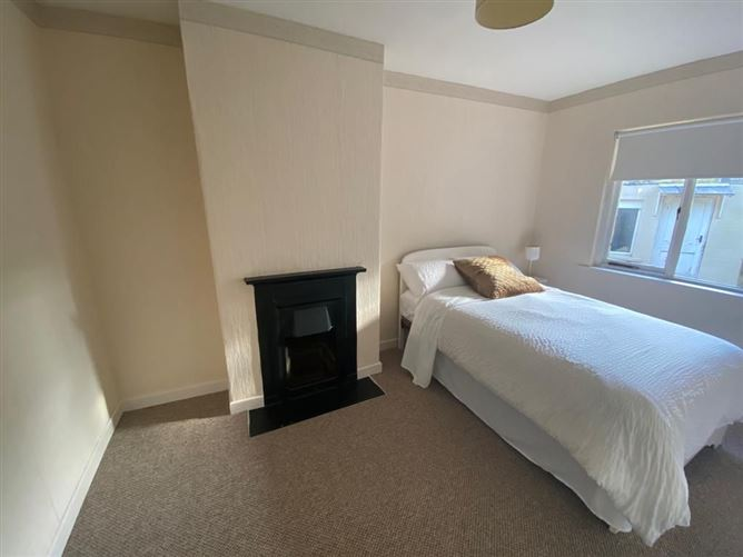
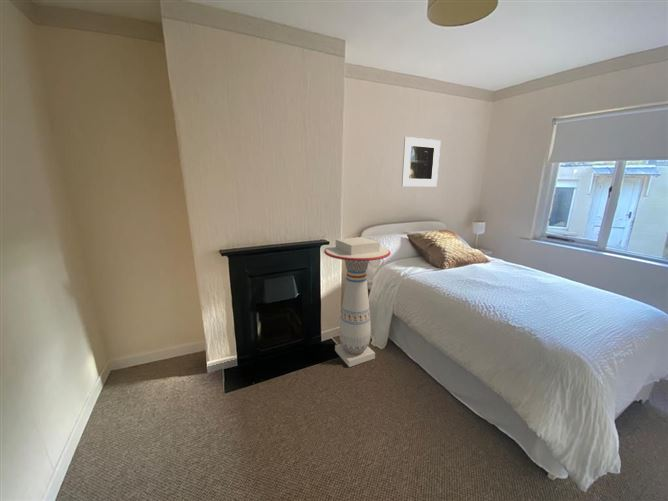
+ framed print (421, 163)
+ pedestal table (355, 300)
